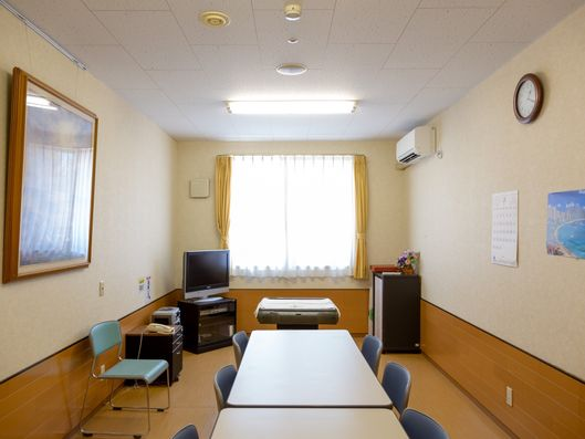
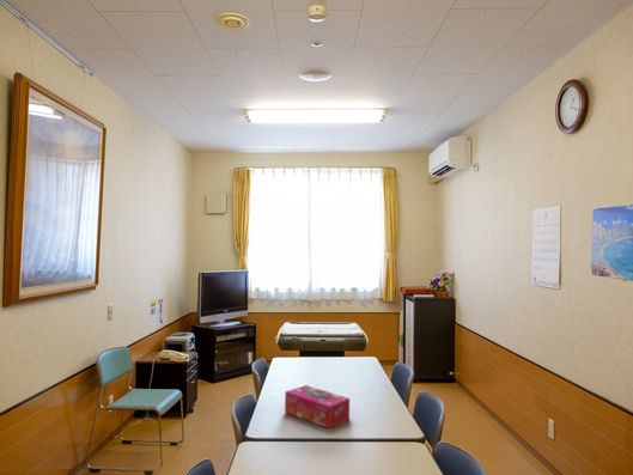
+ tissue box (316, 404)
